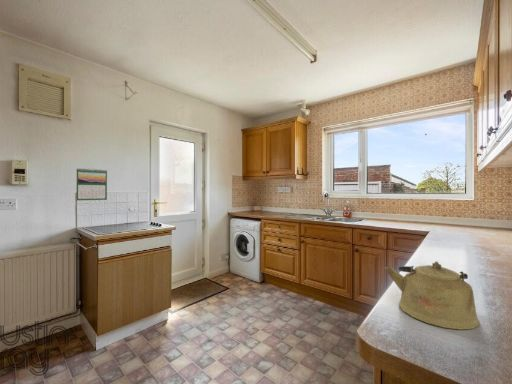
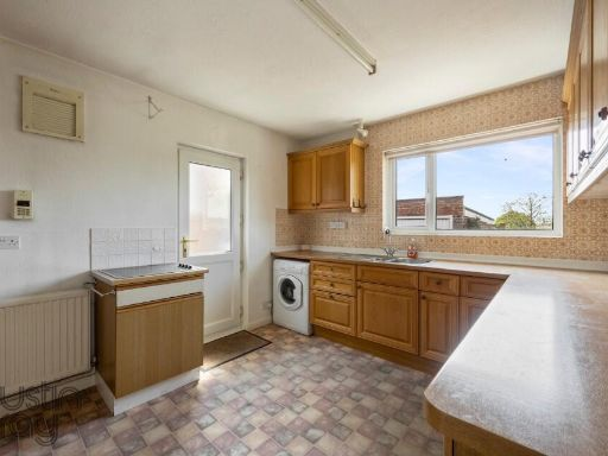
- kettle (427, 285)
- calendar (92, 184)
